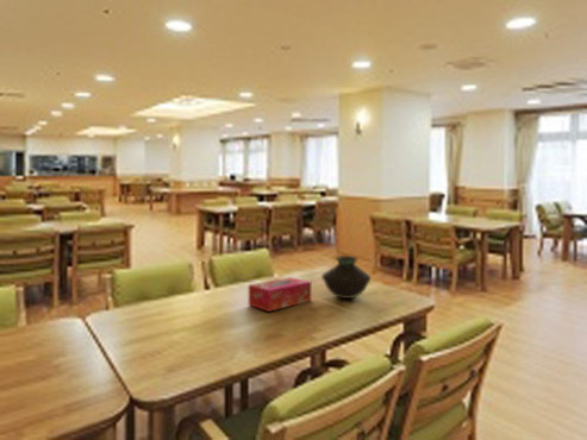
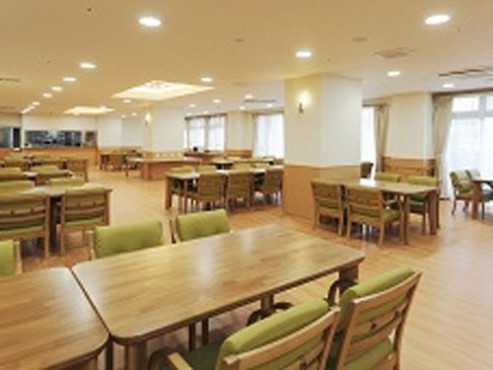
- tissue box (280, 293)
- vase (345, 277)
